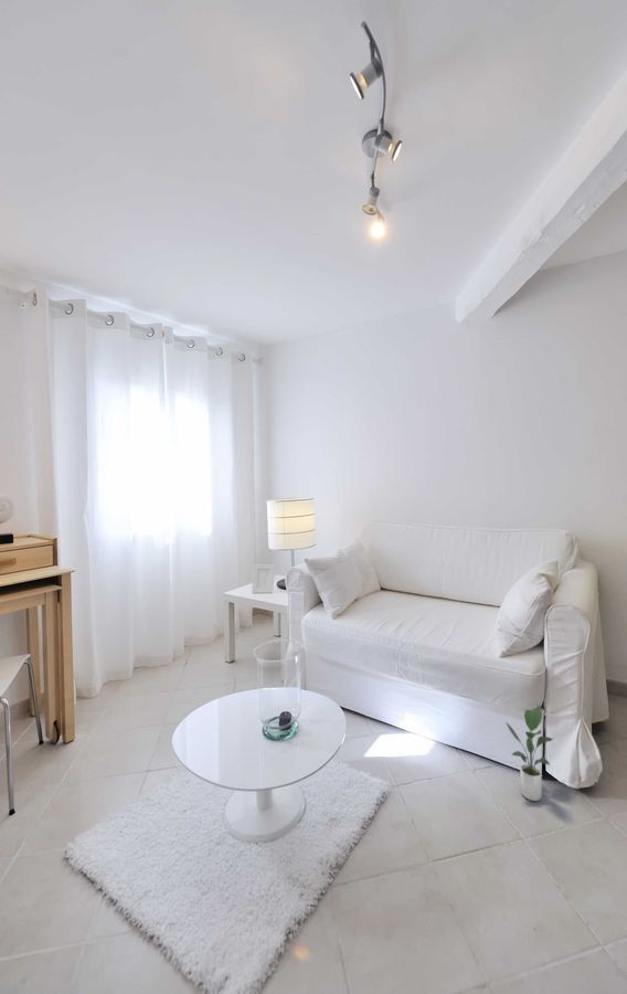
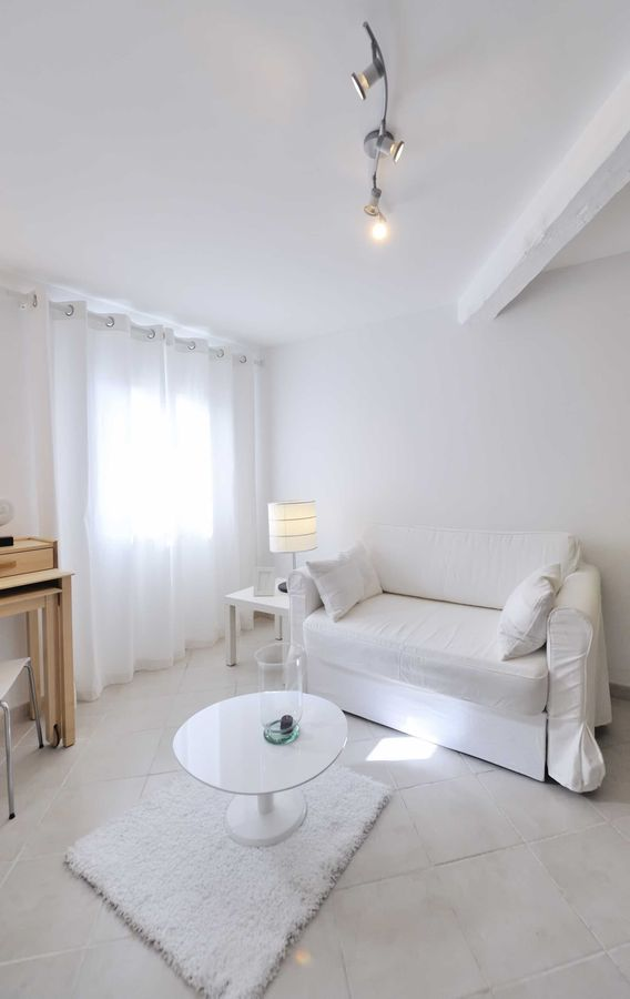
- potted plant (529, 751)
